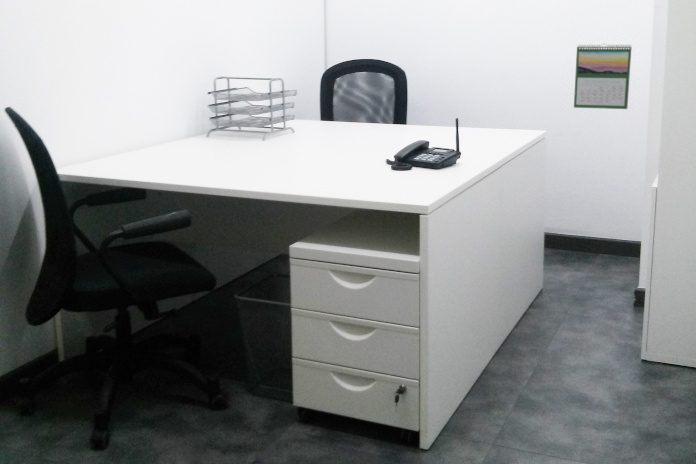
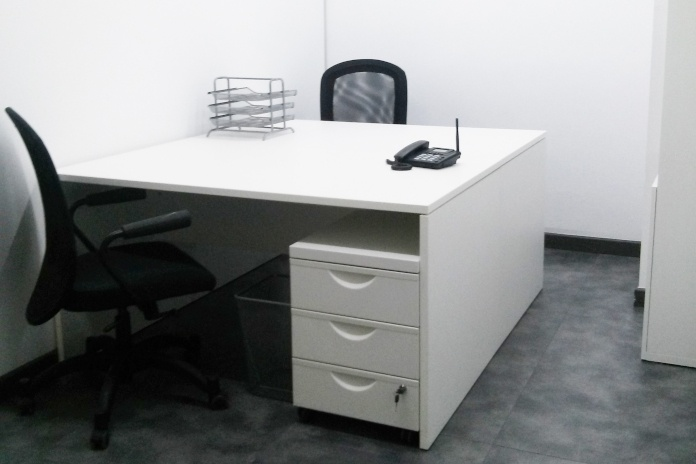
- calendar (602, 76)
